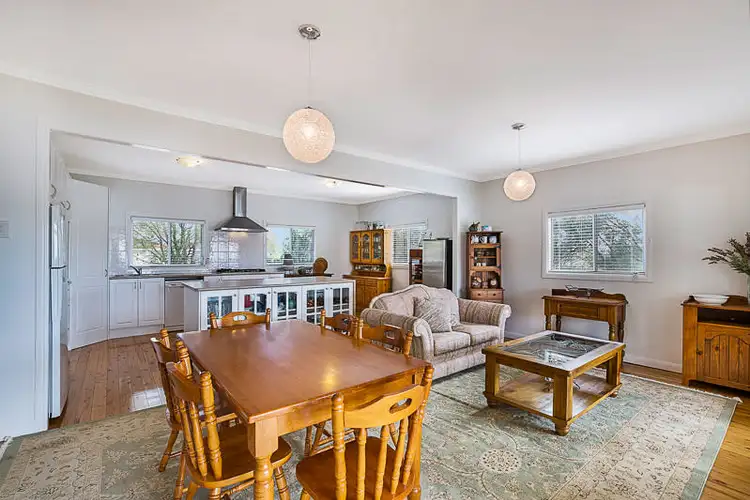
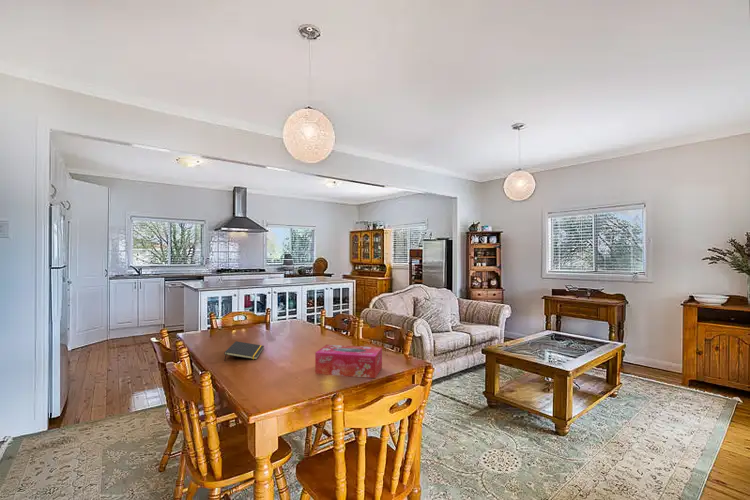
+ notepad (245, 349)
+ tissue box (349, 360)
